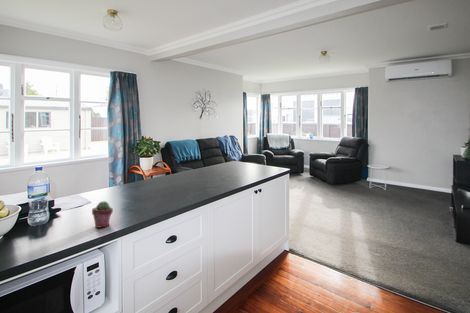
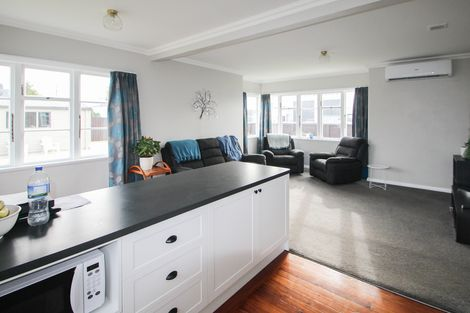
- potted succulent (102, 213)
